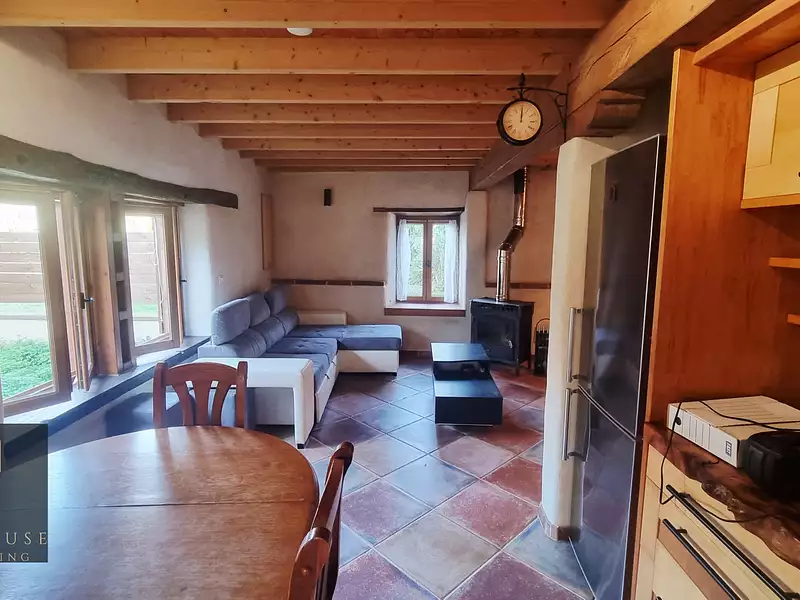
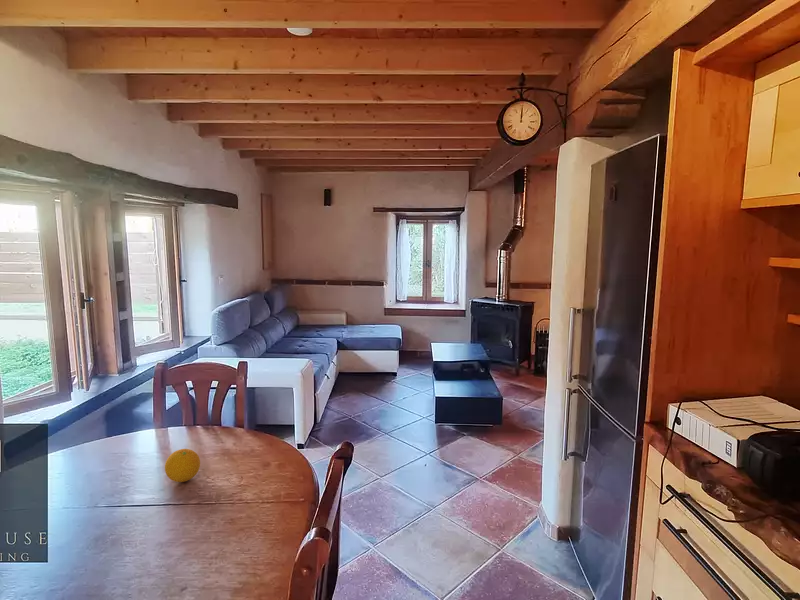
+ fruit (182, 465)
